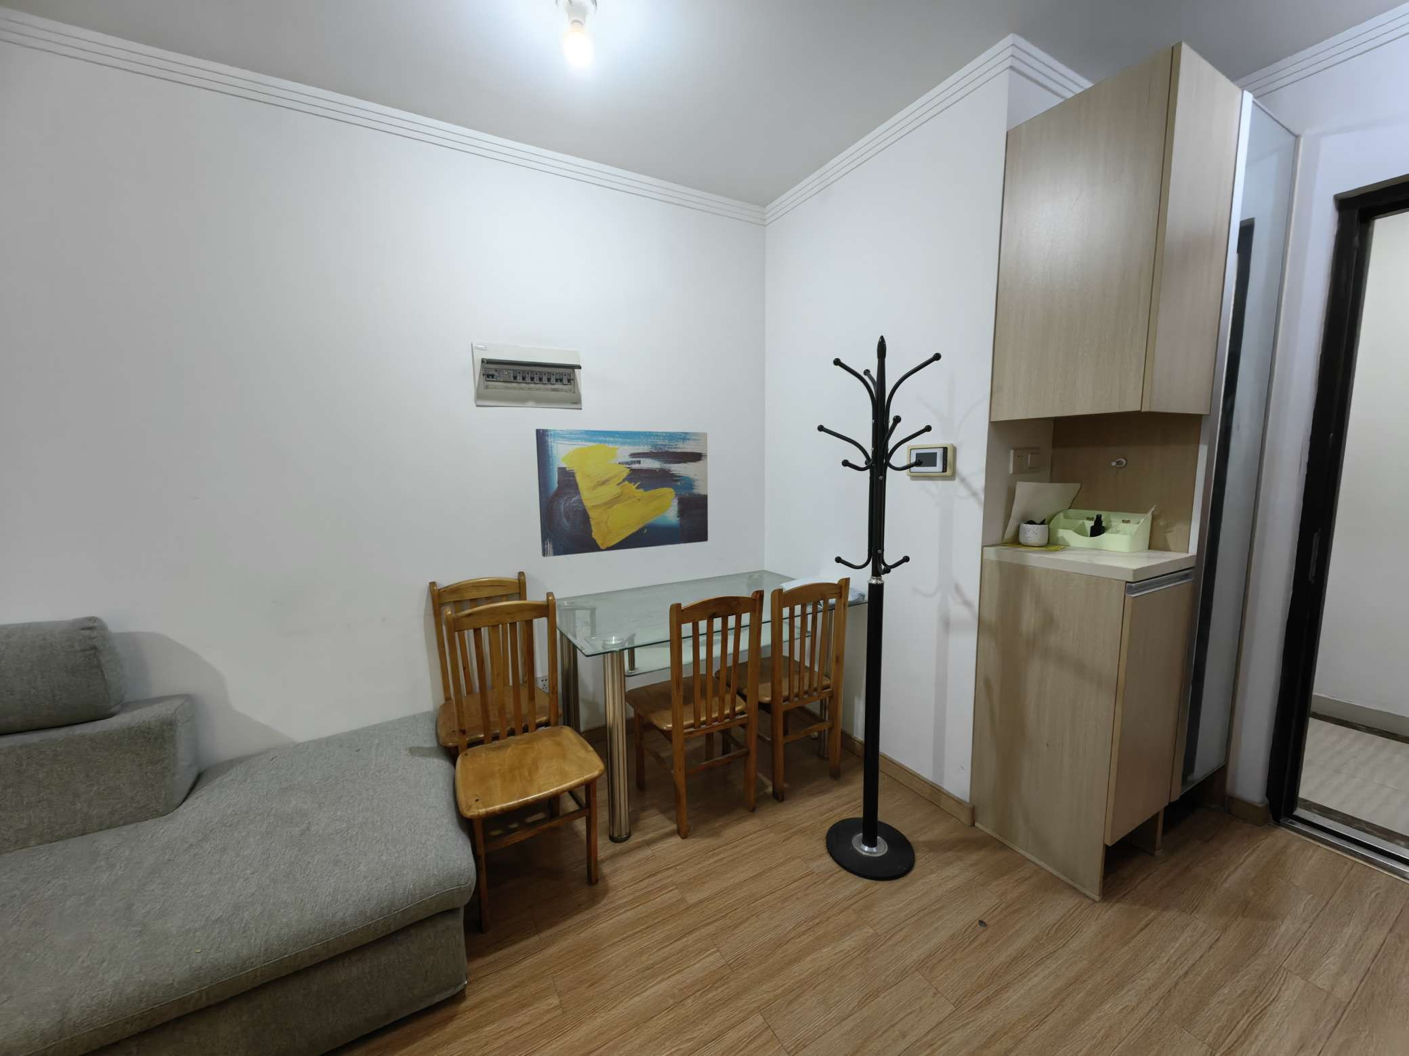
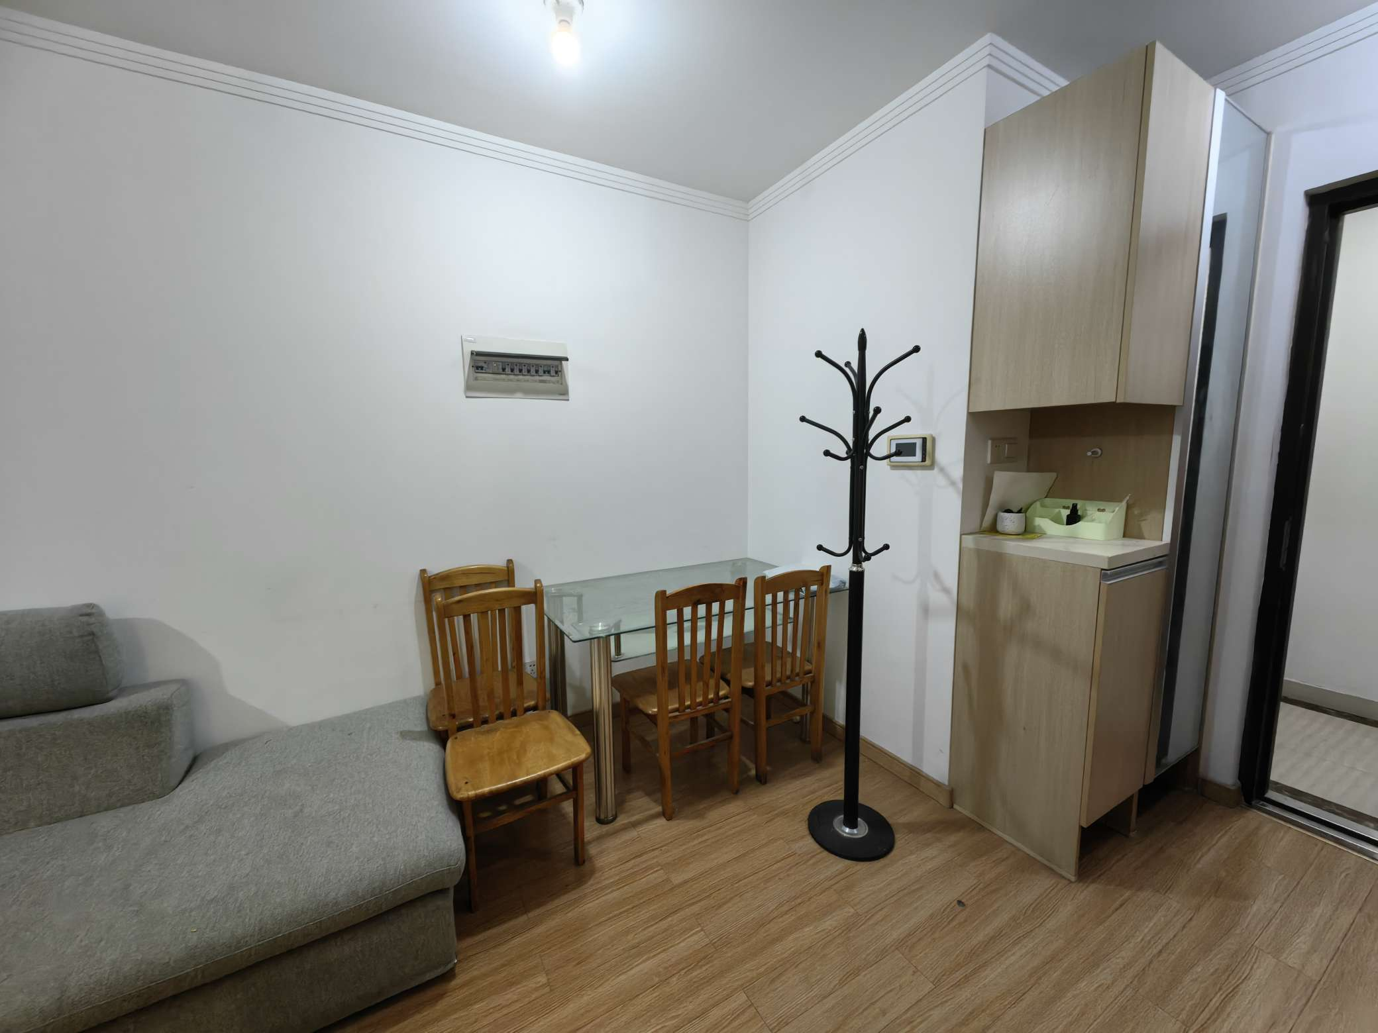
- wall art (629, 490)
